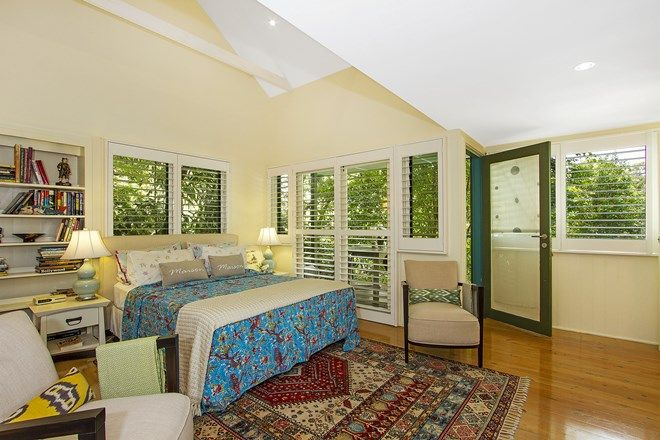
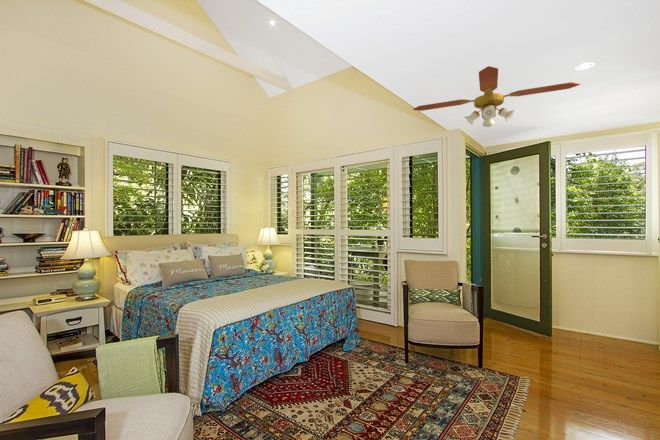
+ ceiling fan (488, 102)
